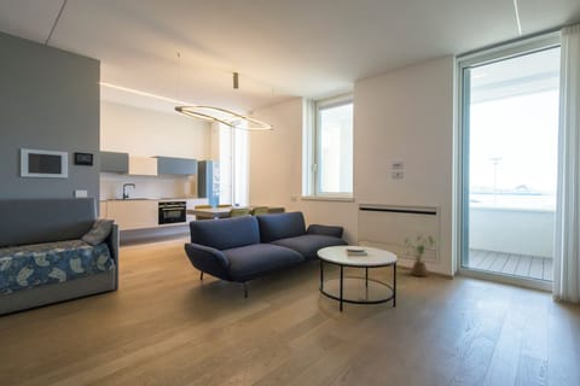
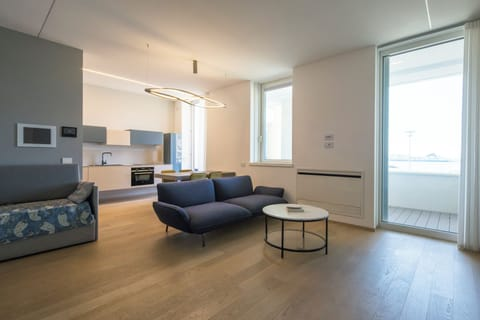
- house plant (420, 256)
